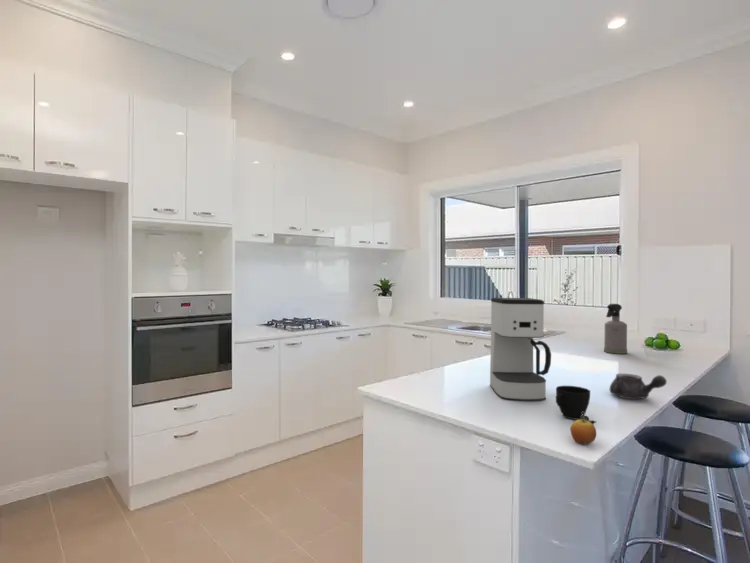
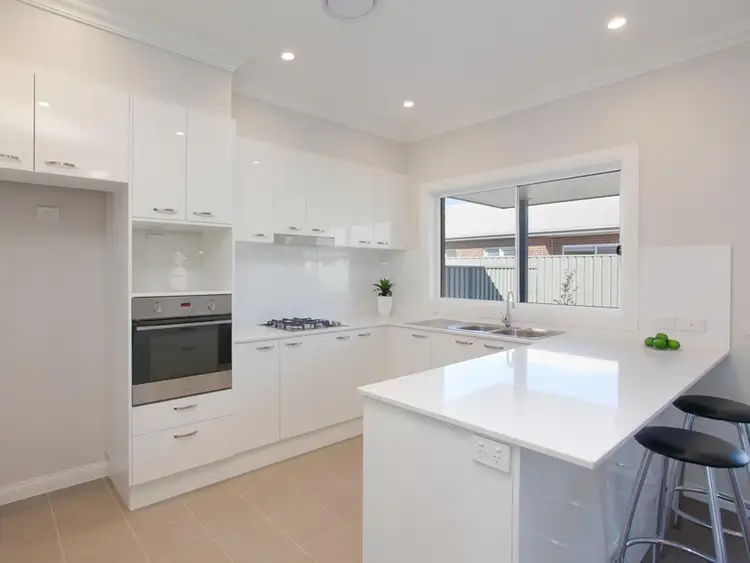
- teapot (636, 385)
- coffee maker (521, 345)
- fruit (586, 425)
- spray bottle (614, 327)
- cup (570, 402)
